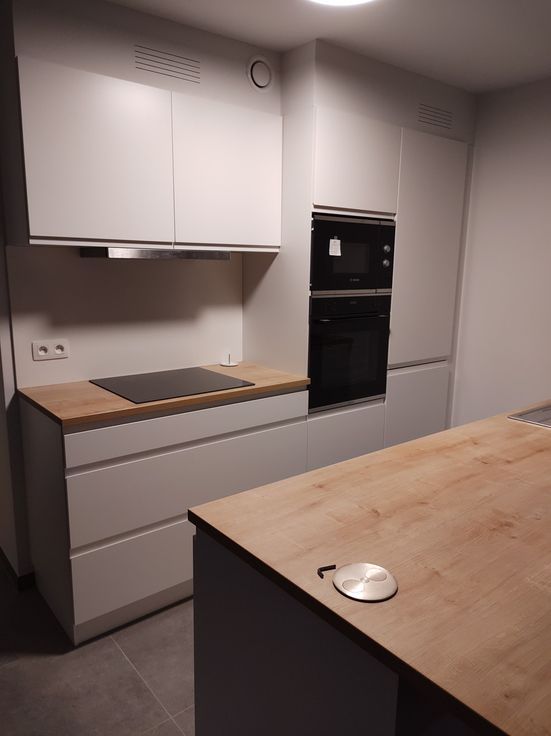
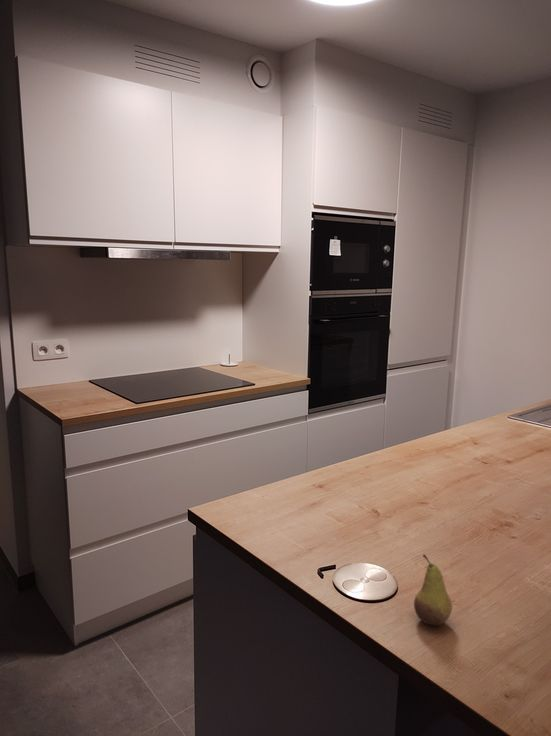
+ fruit (434, 586)
